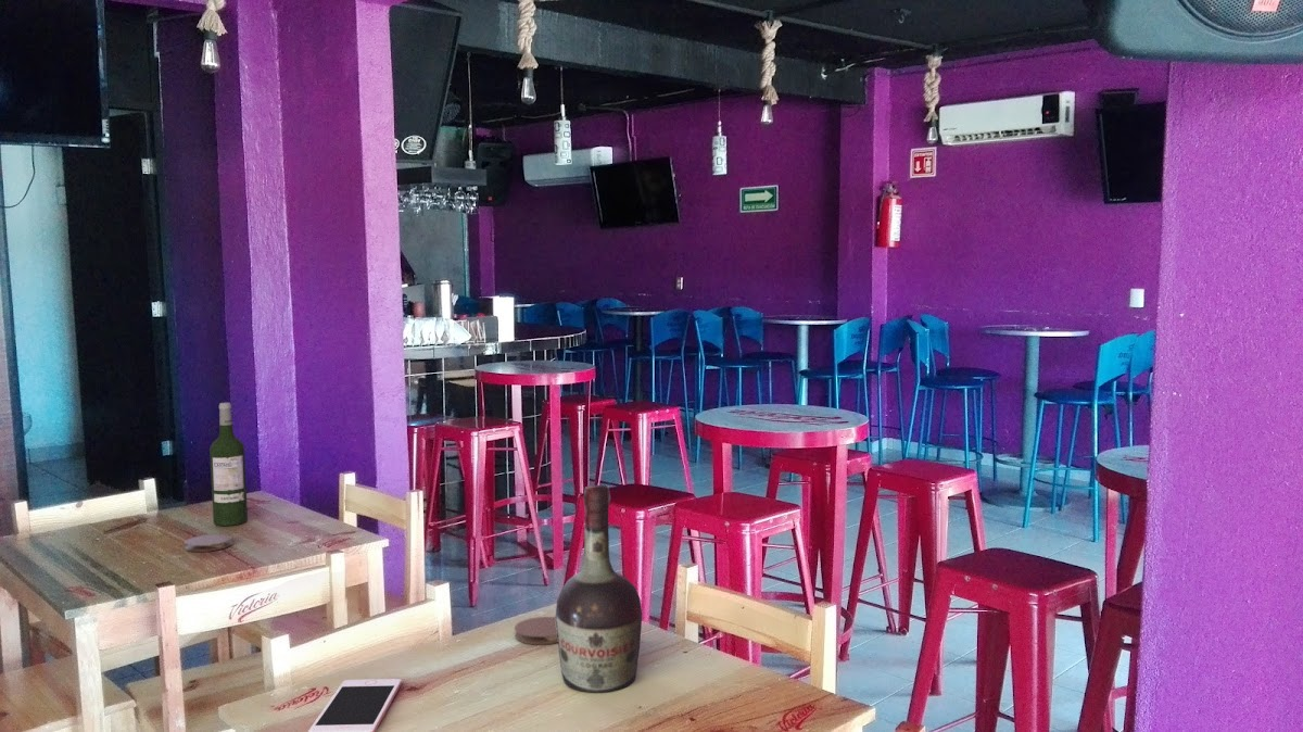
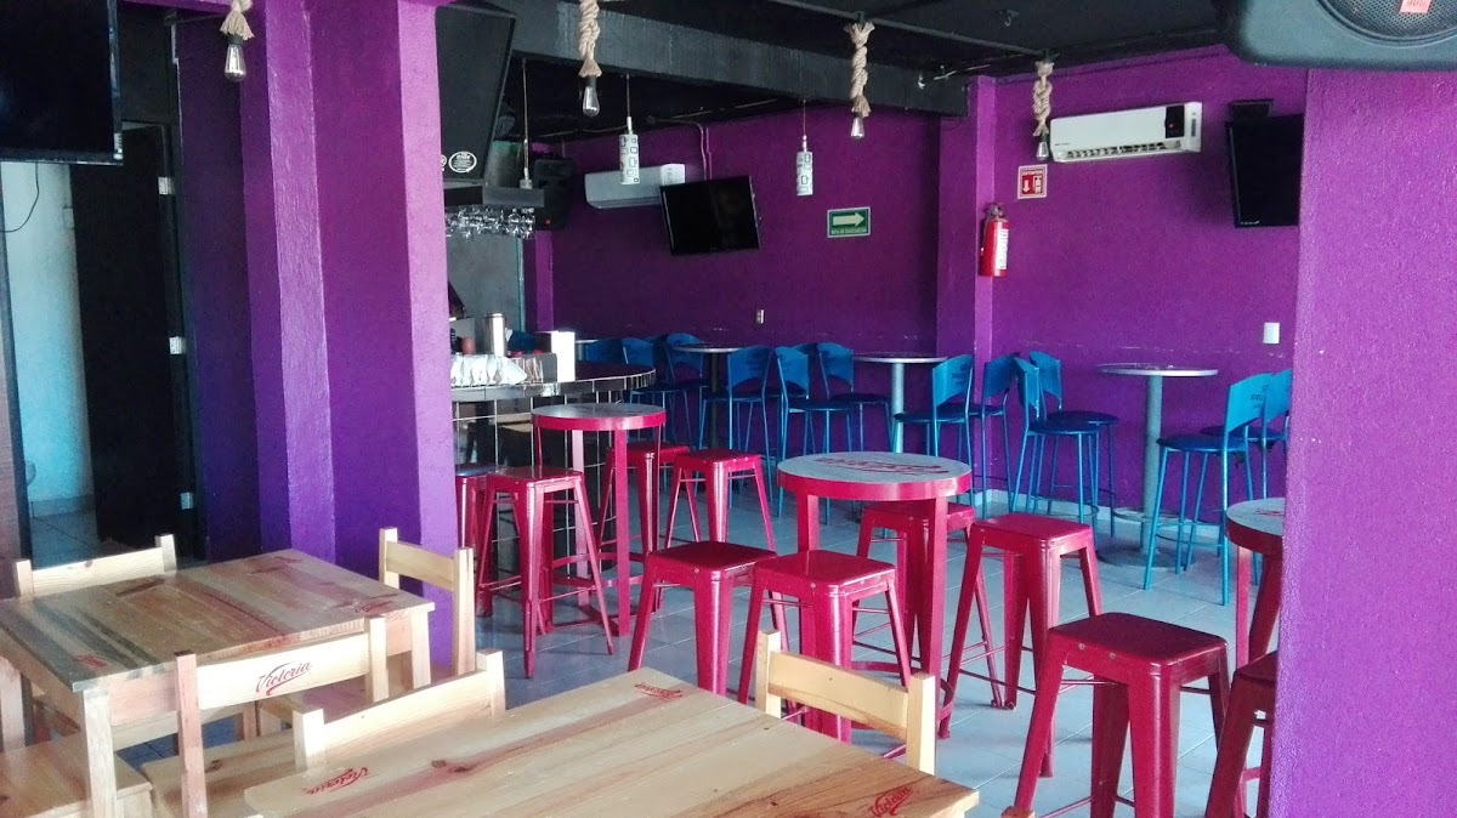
- cell phone (357, 706)
- wine bottle (227, 463)
- cognac bottle (598, 582)
- coaster (208, 542)
- coaster (543, 630)
